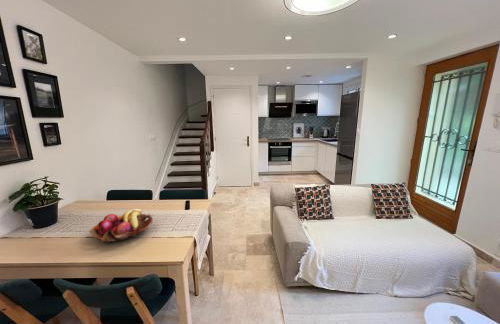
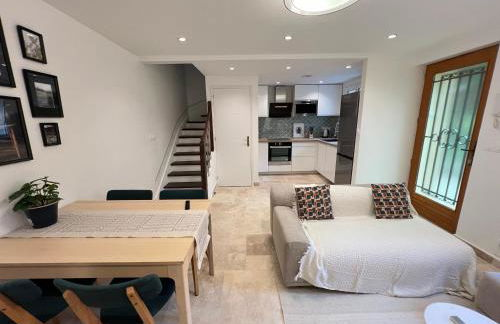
- fruit basket (124, 223)
